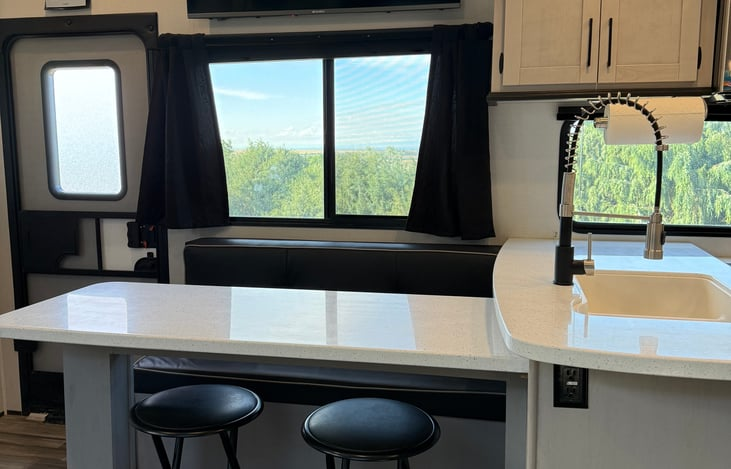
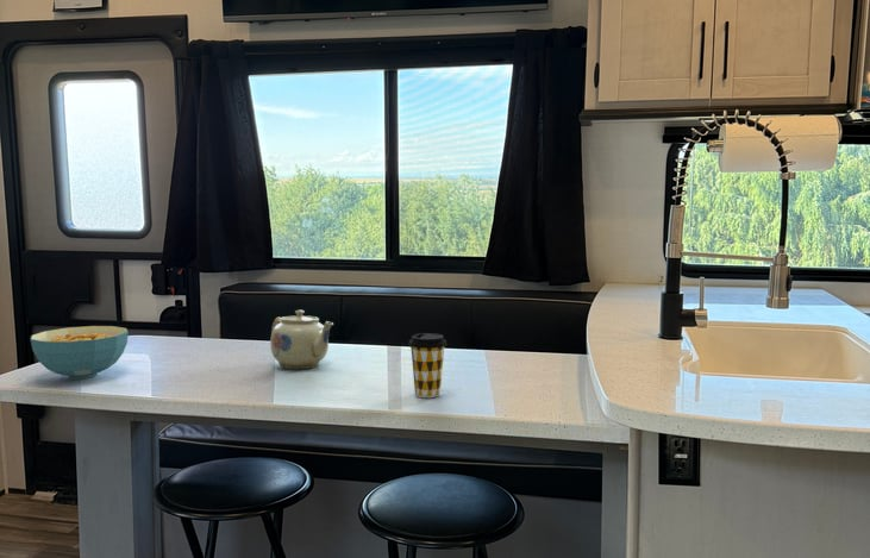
+ cereal bowl (81, 355)
+ coffee cup (427, 365)
+ teapot (302, 337)
